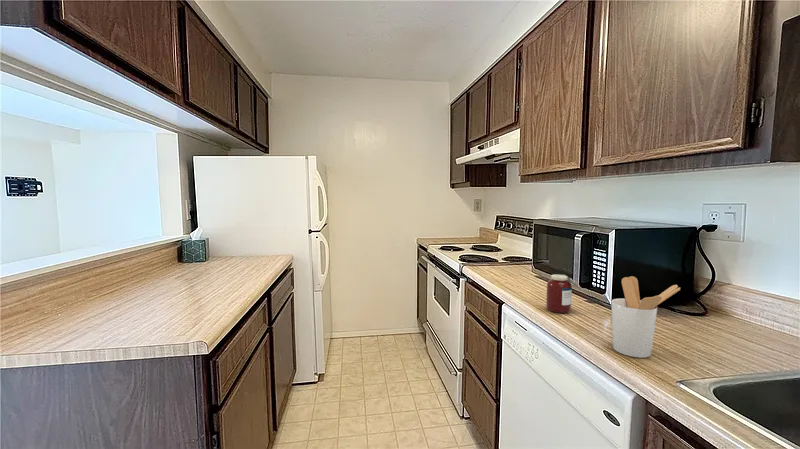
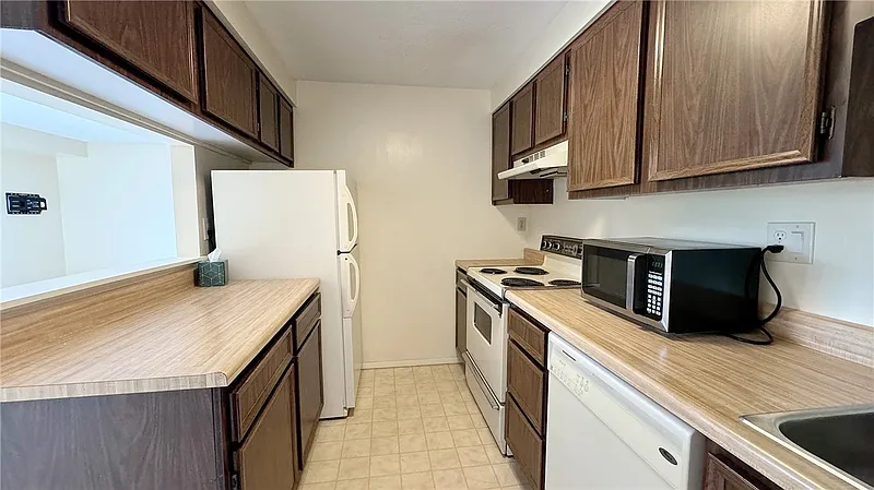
- utensil holder (645, 316)
- jar (564, 293)
